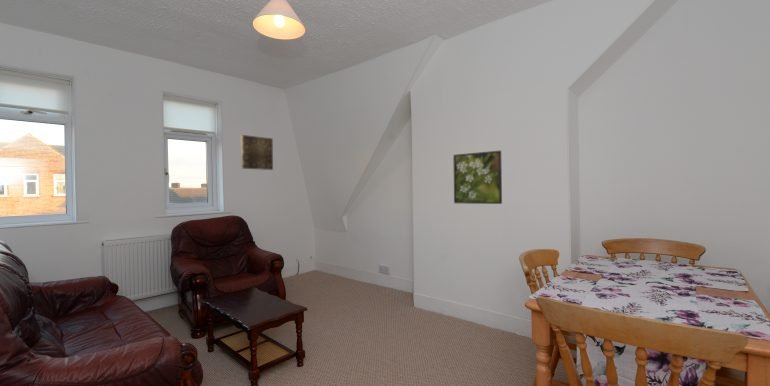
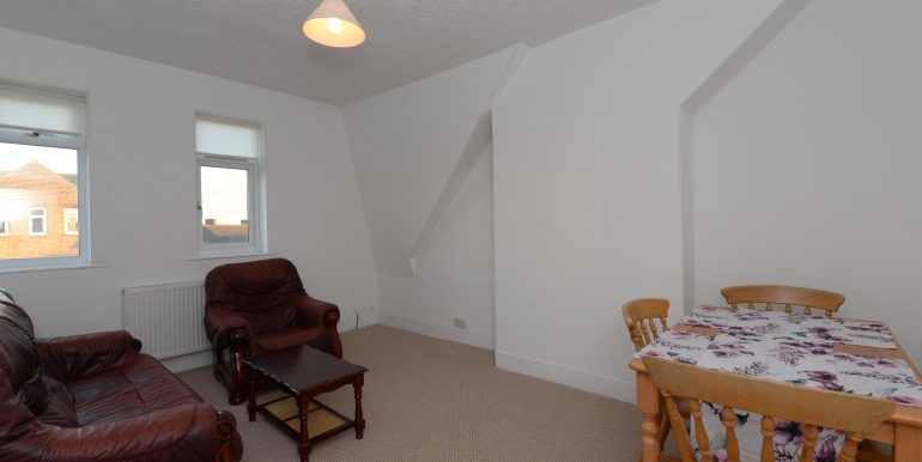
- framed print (476, 178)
- wall art (257, 153)
